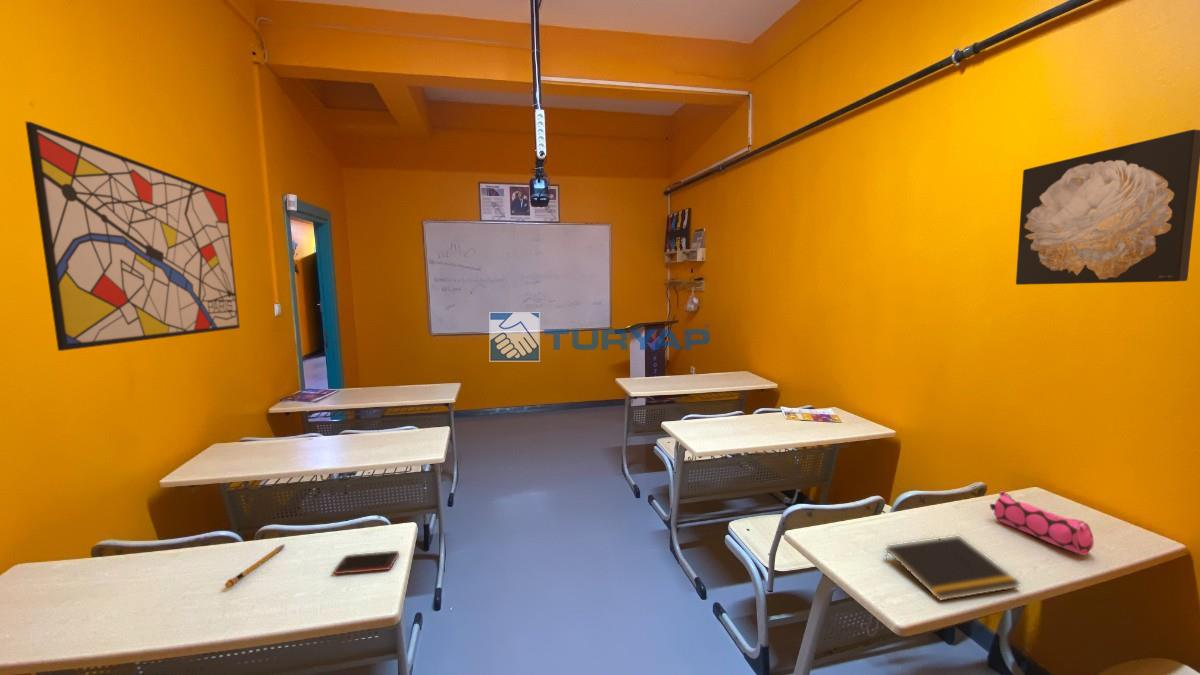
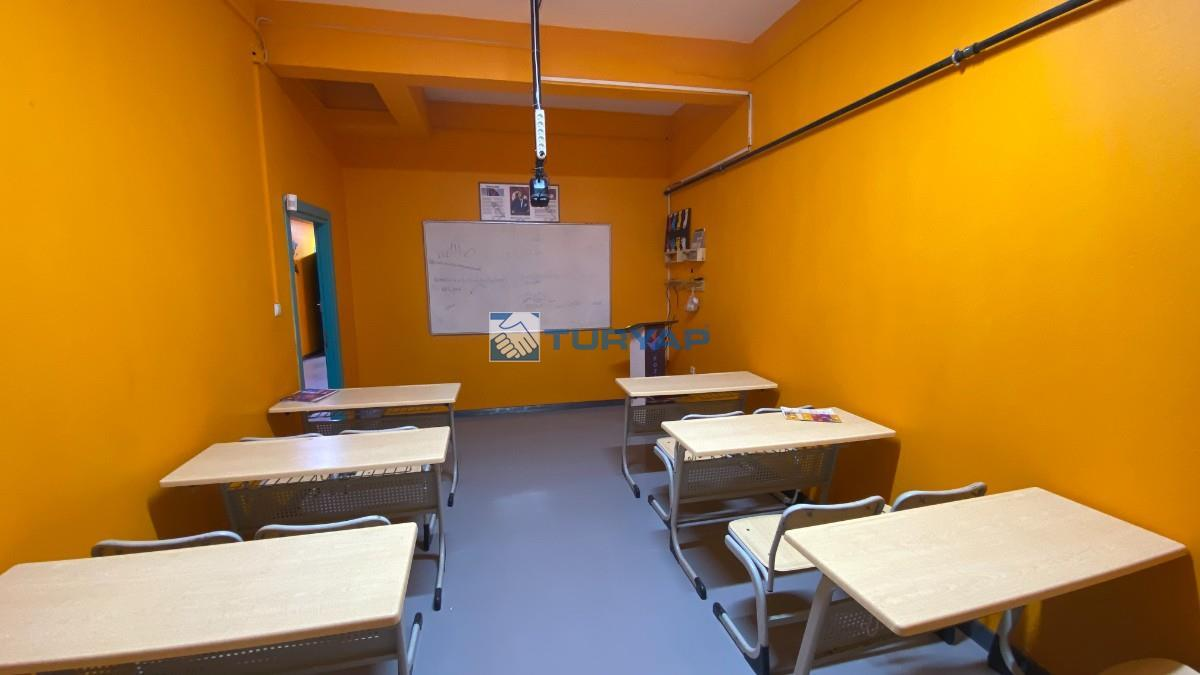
- cell phone (367, 562)
- wall art (162, 253)
- wall art (1096, 218)
- pencil case (1040, 520)
- pencil (257, 563)
- notepad (950, 565)
